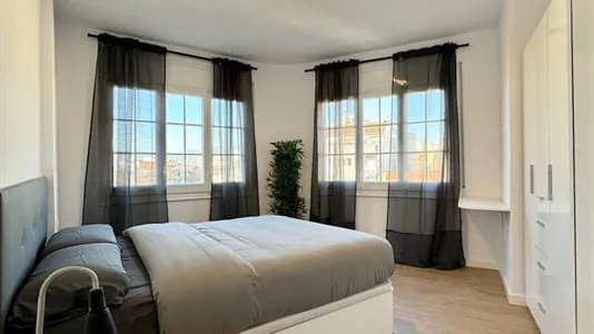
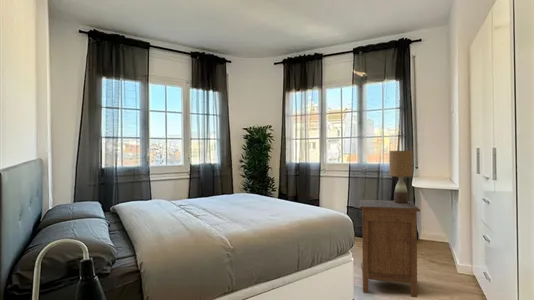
+ nightstand (387, 243)
+ table lamp (400, 176)
